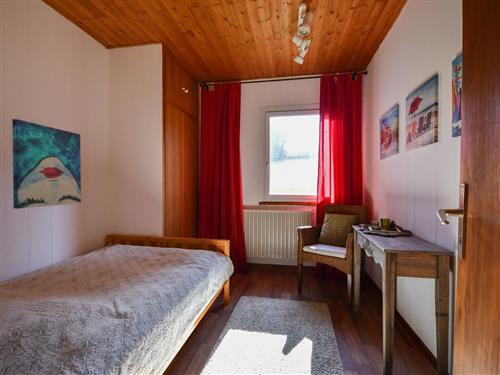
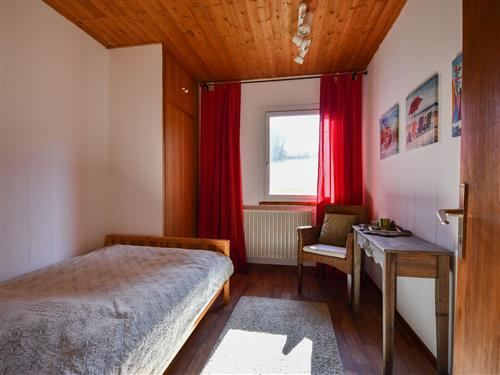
- wall art (51, 166)
